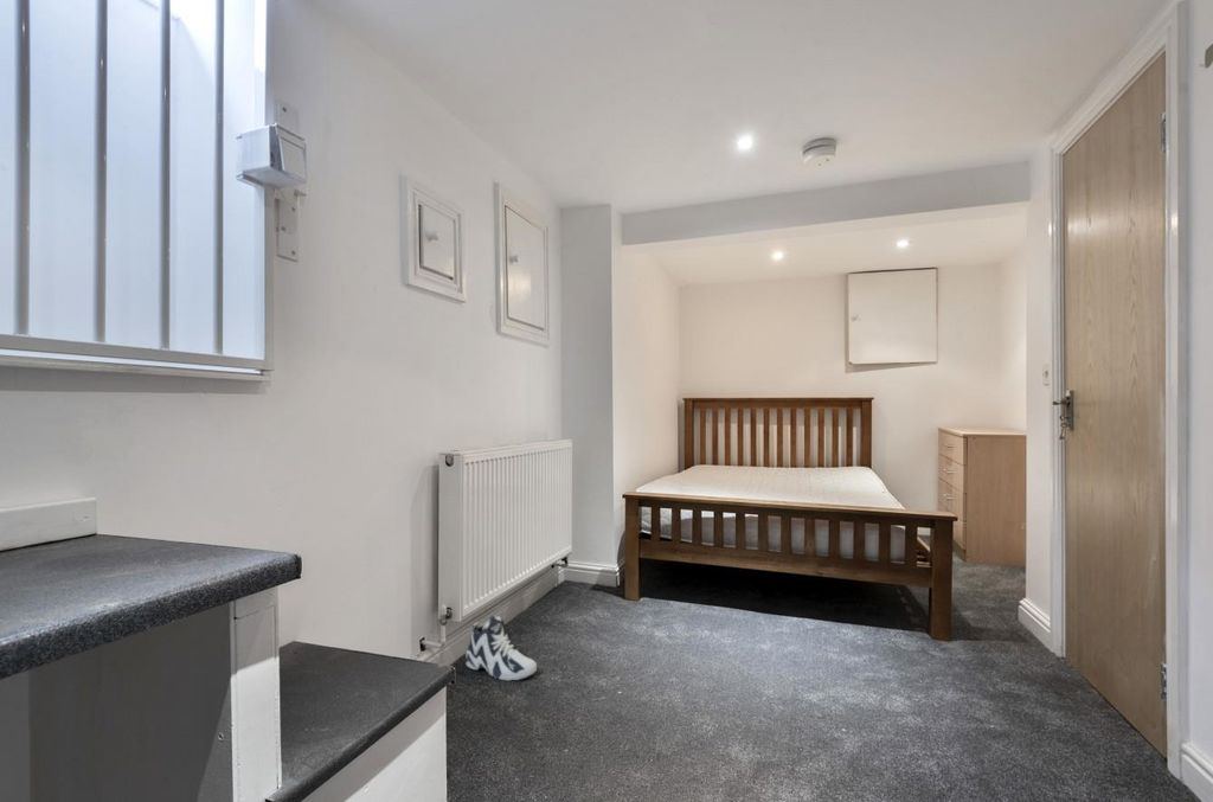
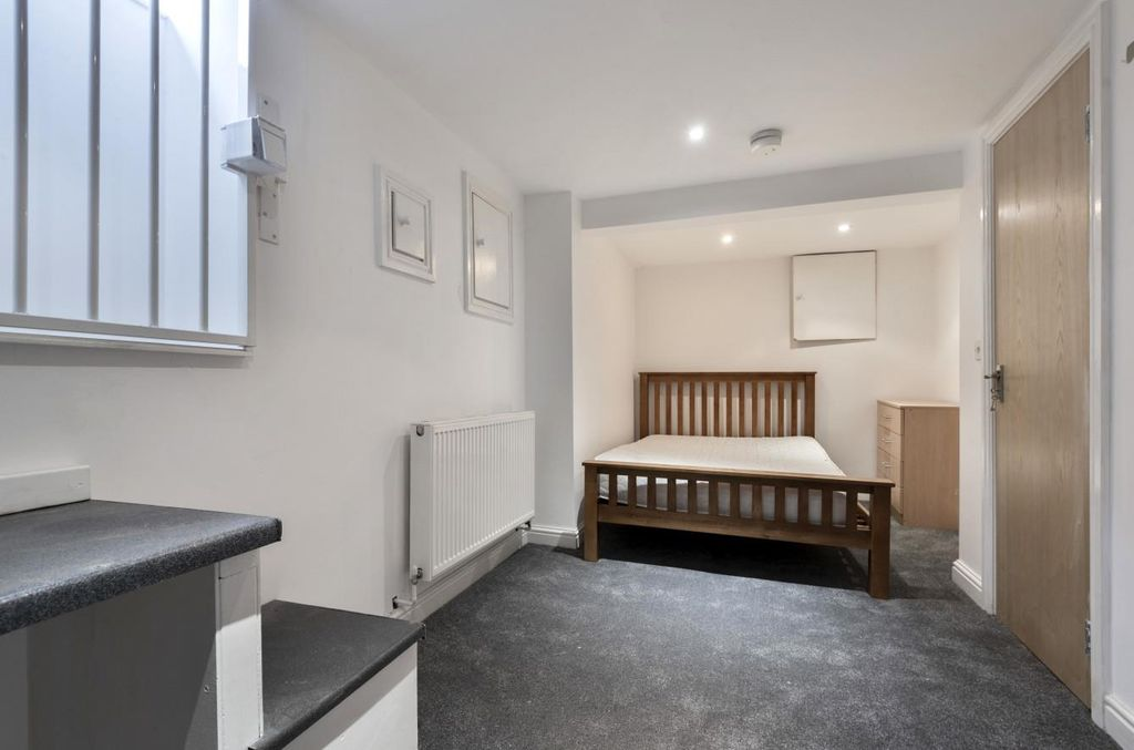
- sneaker (500, 643)
